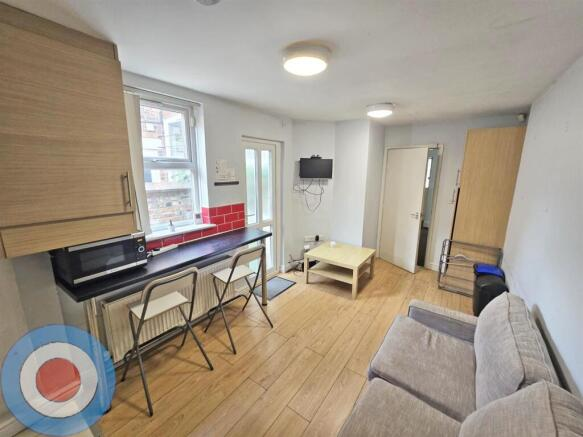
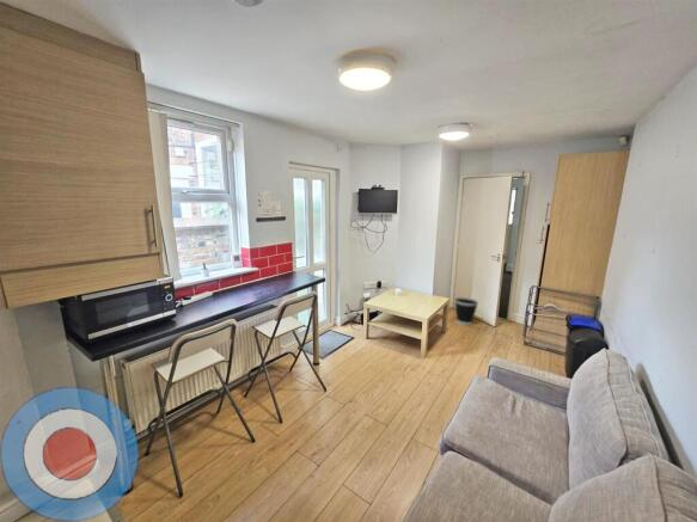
+ wastebasket (465, 311)
